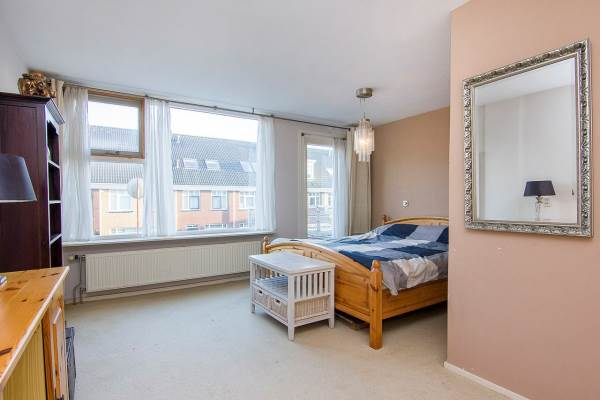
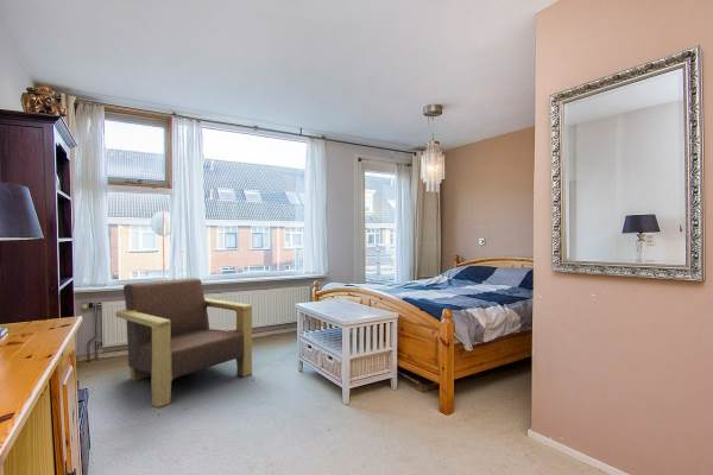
+ armchair (183, 329)
